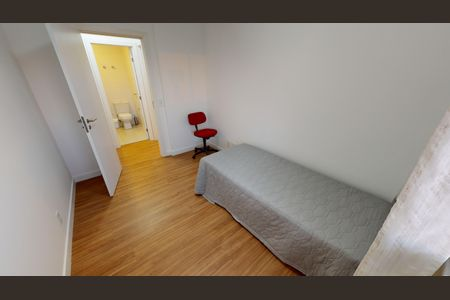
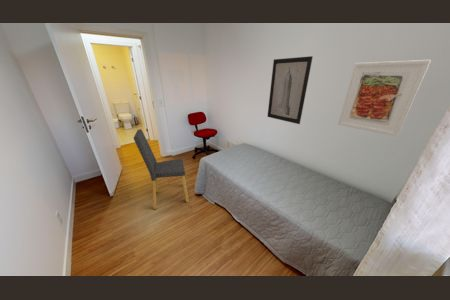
+ wall art (286, 91)
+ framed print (375, 98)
+ dining chair (166, 166)
